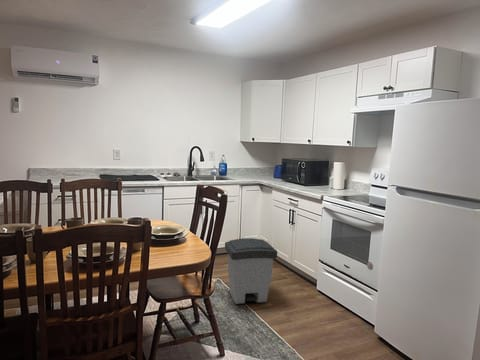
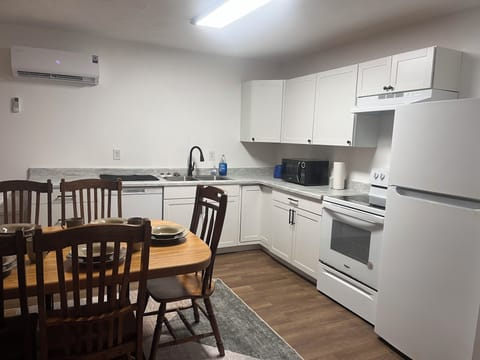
- trash can (248, 270)
